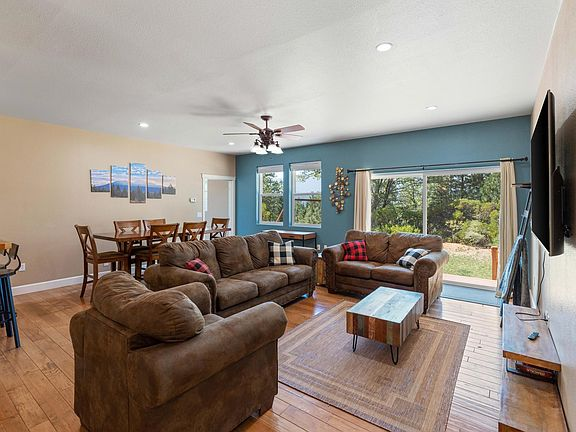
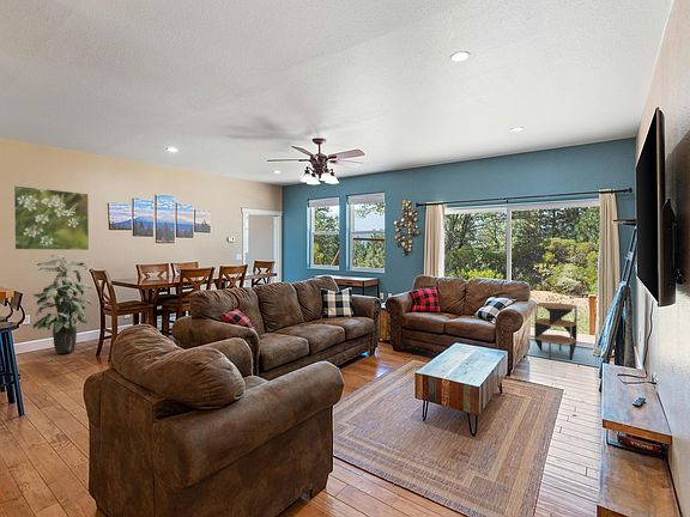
+ indoor plant (61, 303)
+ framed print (53, 219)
+ side table (557, 326)
